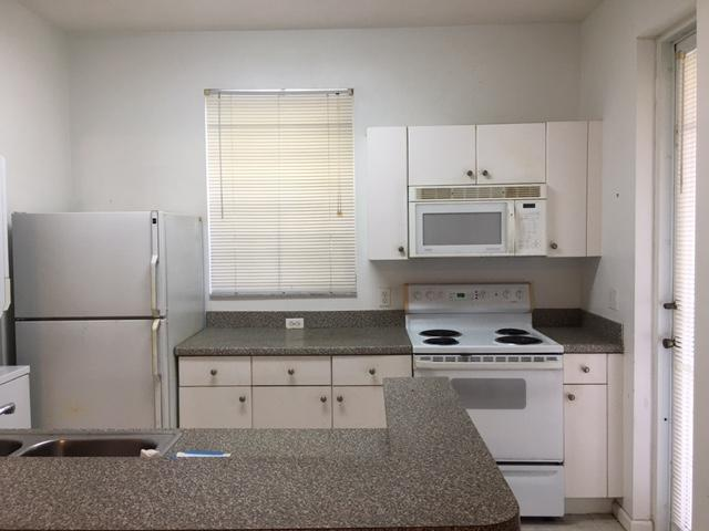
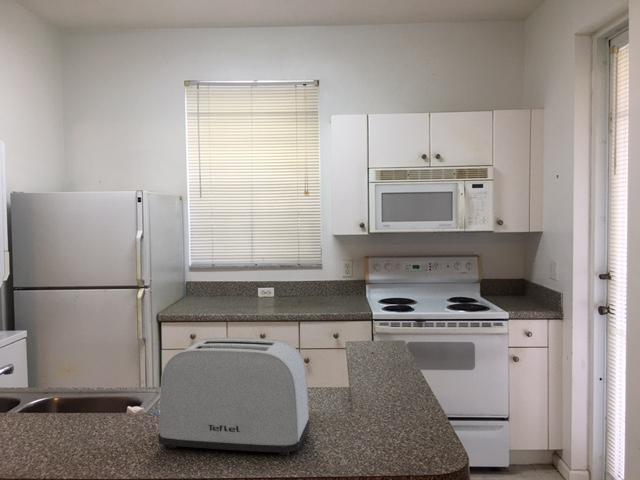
+ toaster (232, 390)
